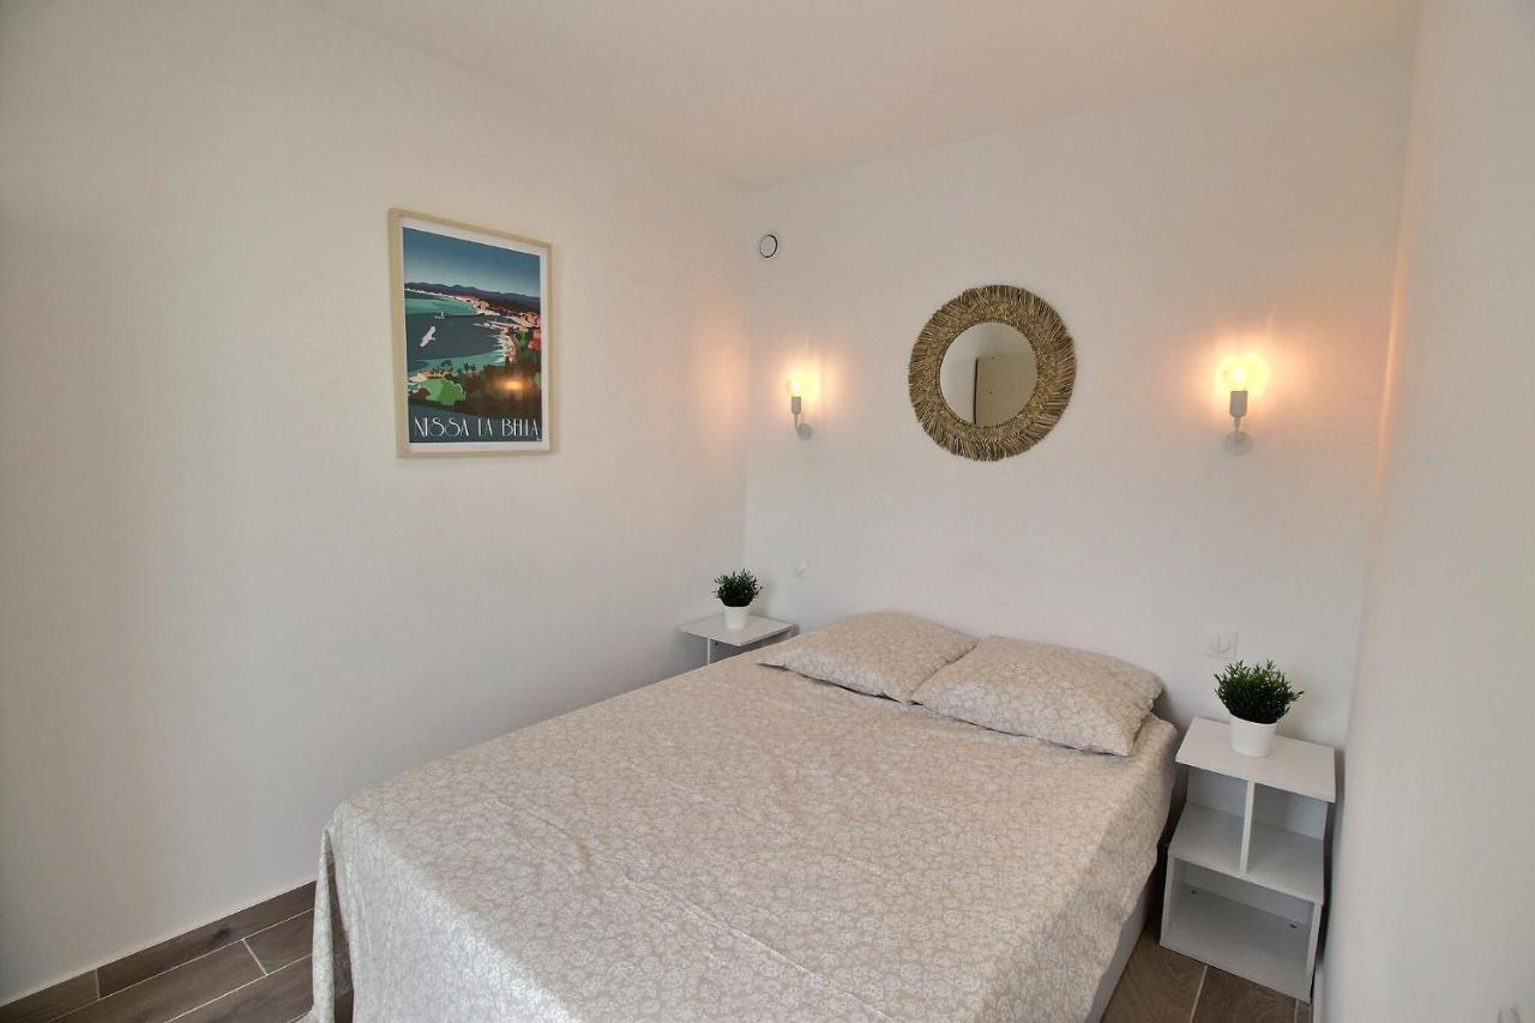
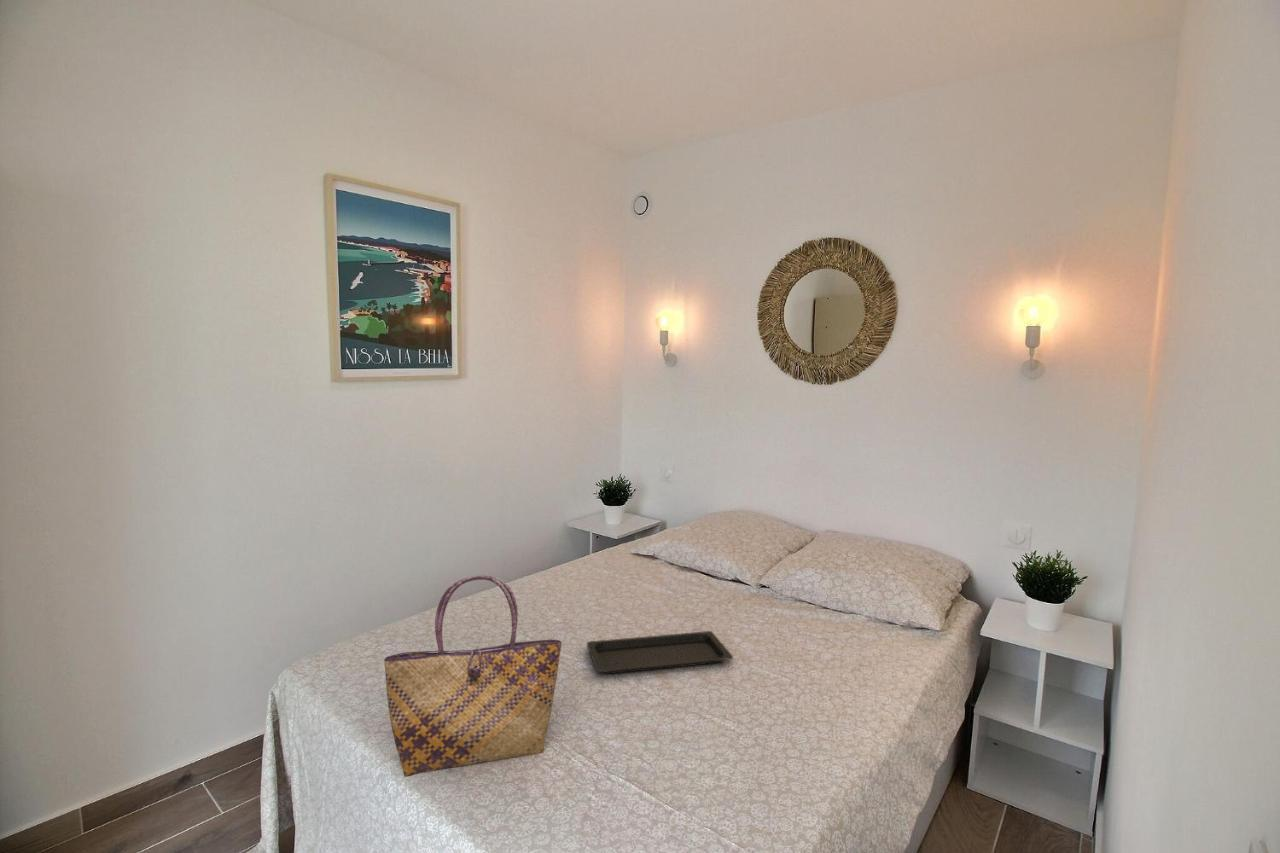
+ serving tray (658, 653)
+ tote bag (476, 665)
